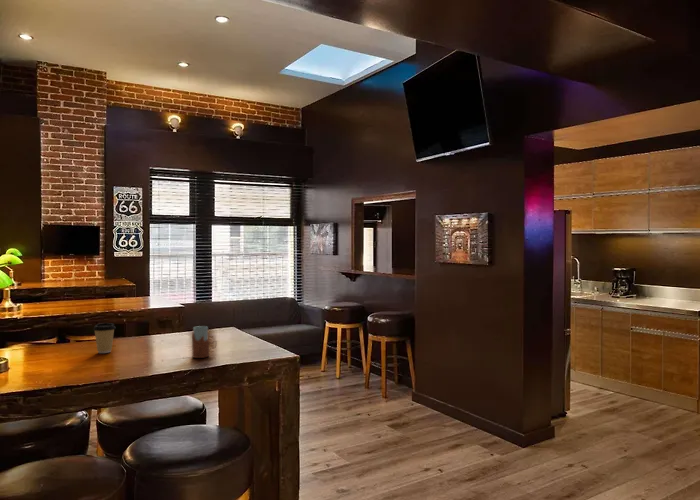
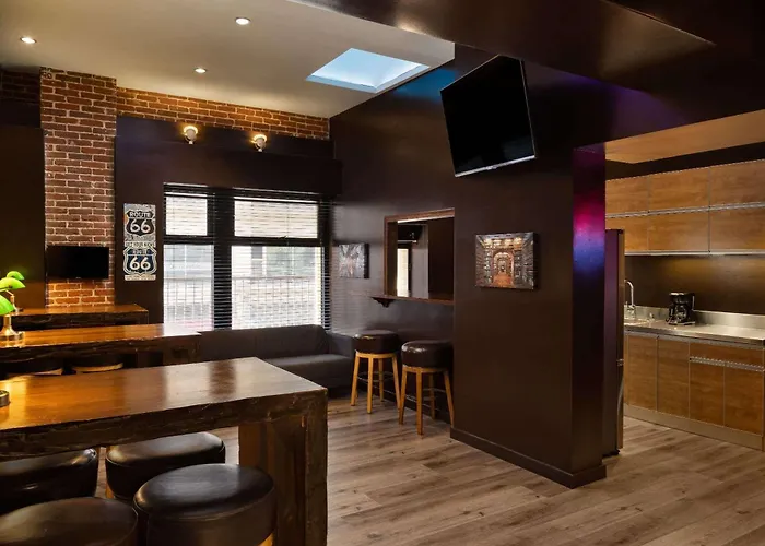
- coffee cup (104, 338)
- drinking glass (204, 341)
